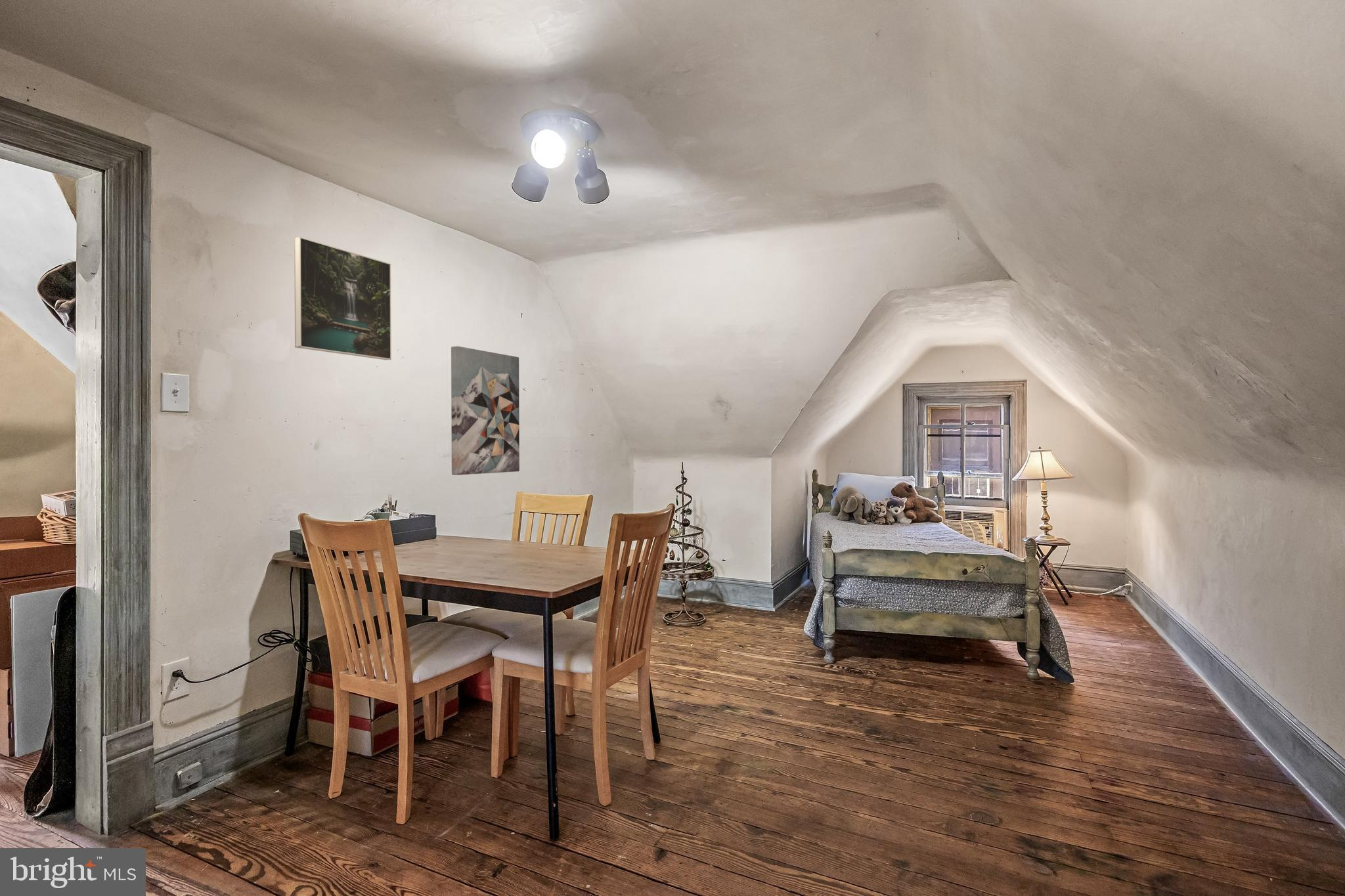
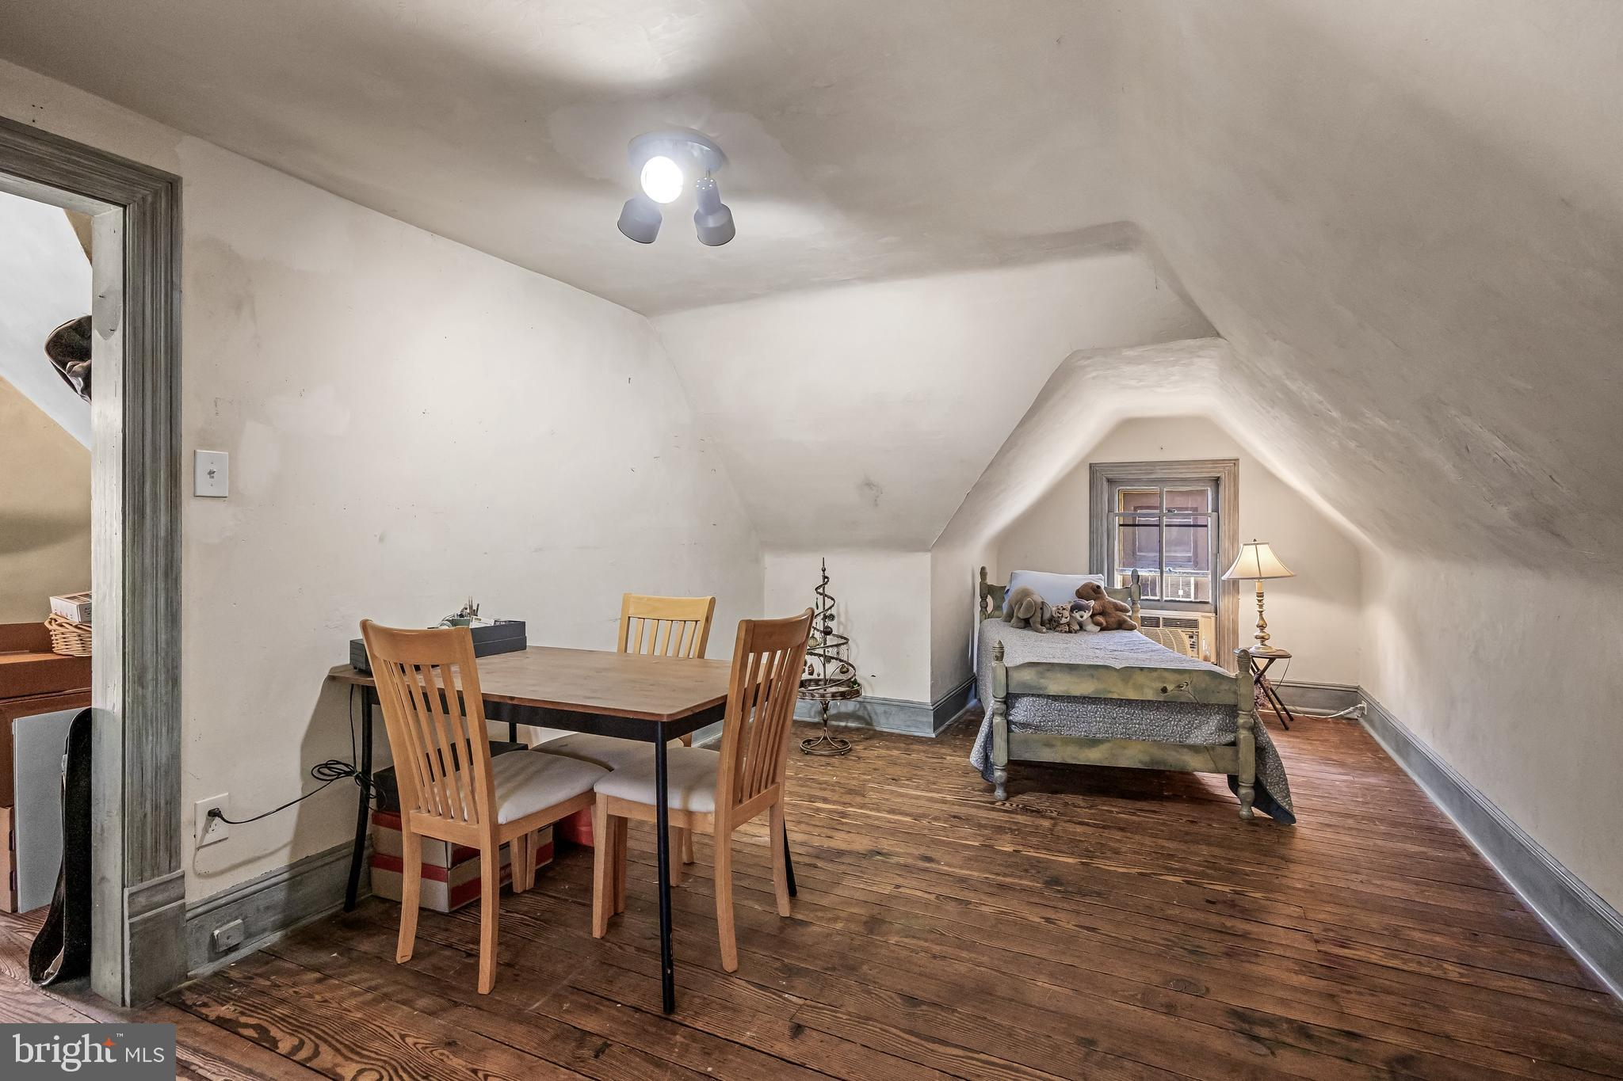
- wall art (487, 412)
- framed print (346, 303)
